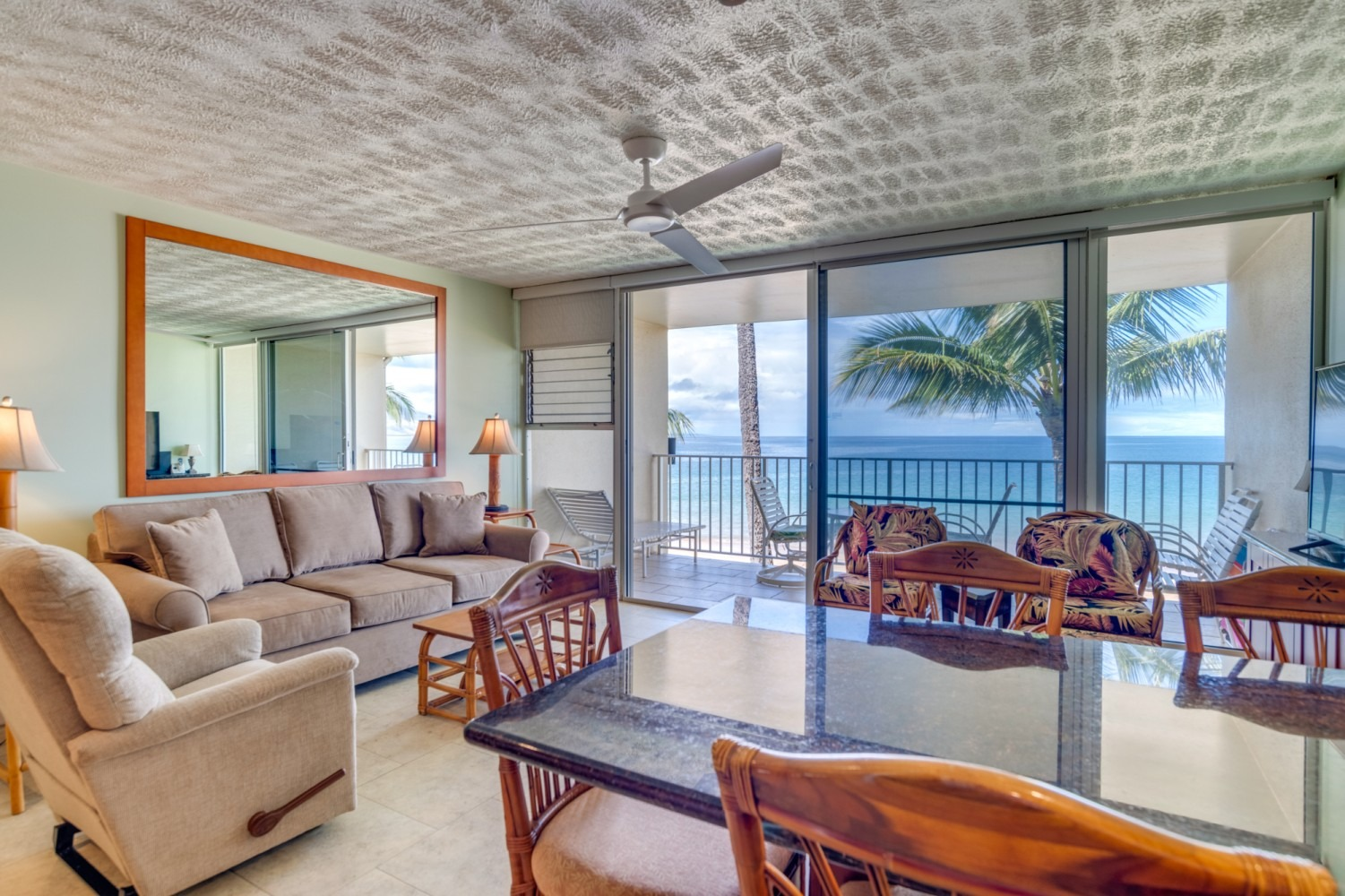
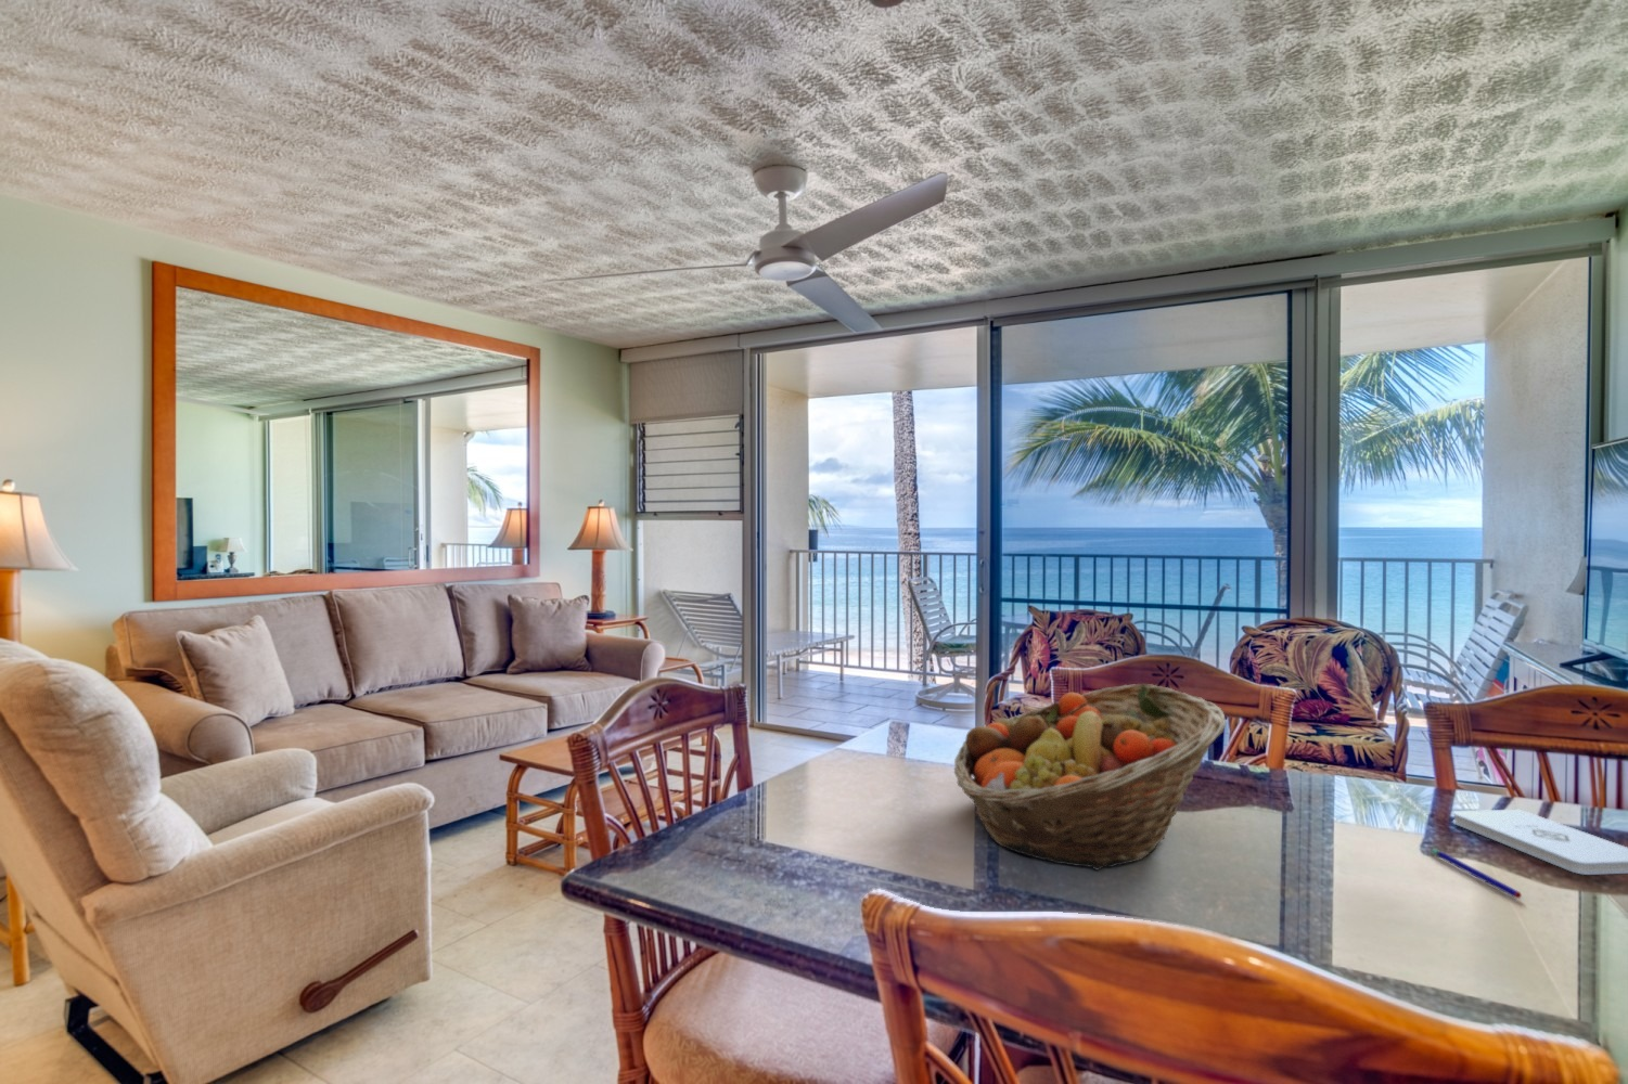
+ pen (1472, 870)
+ fruit basket (1080, 760)
+ notepad (1547, 840)
